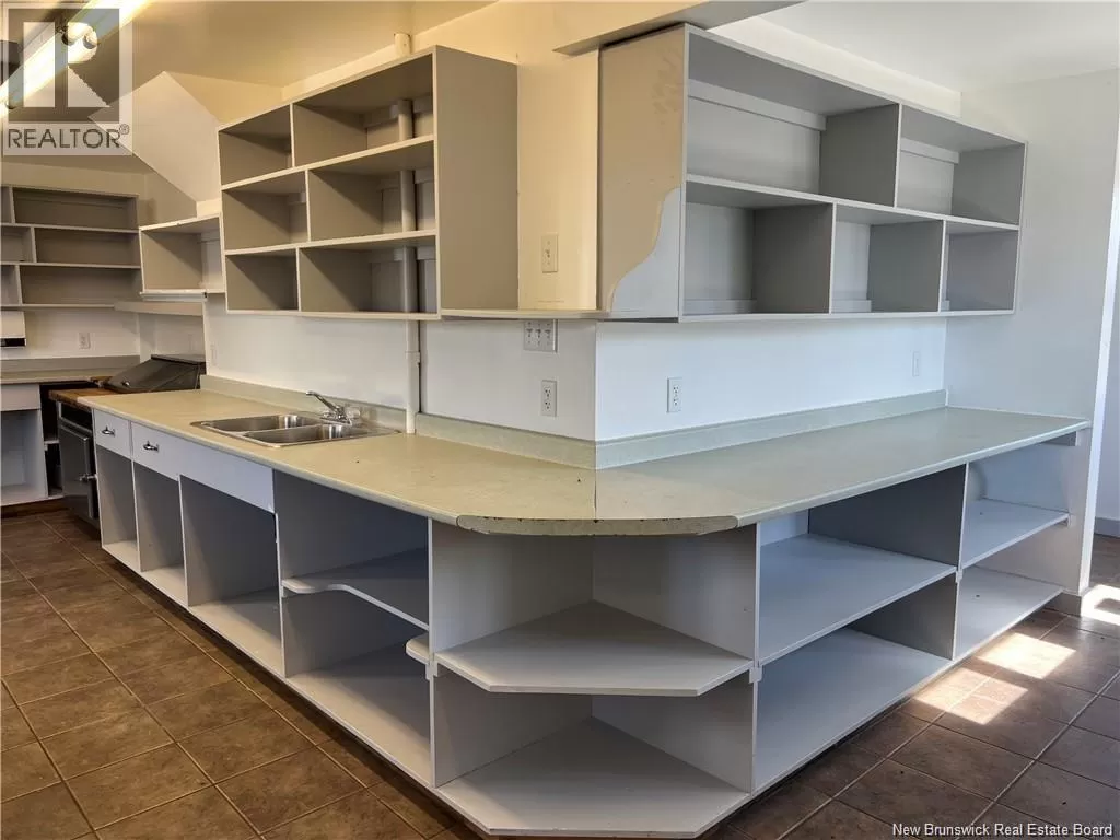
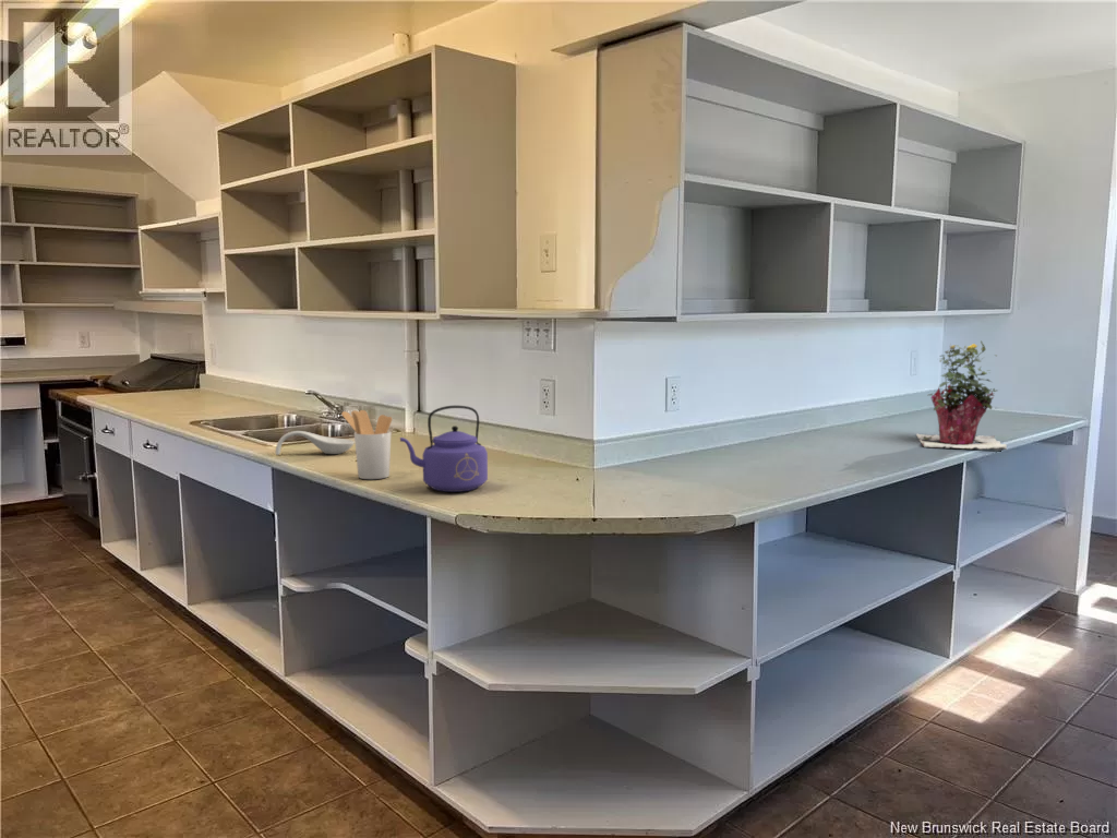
+ utensil holder (367, 442)
+ spoon rest (315, 442)
+ potted plant (962, 392)
+ kettle (443, 446)
